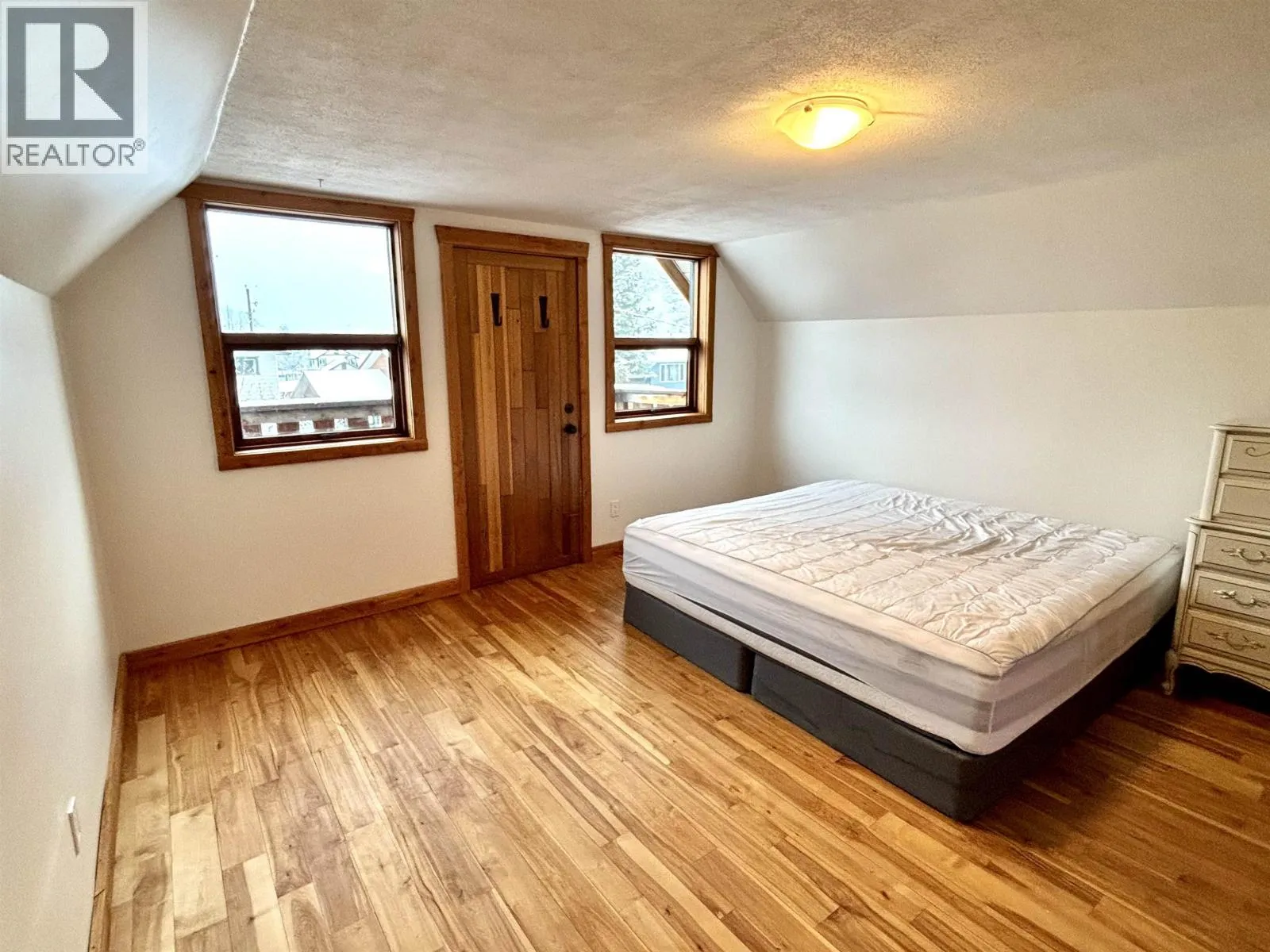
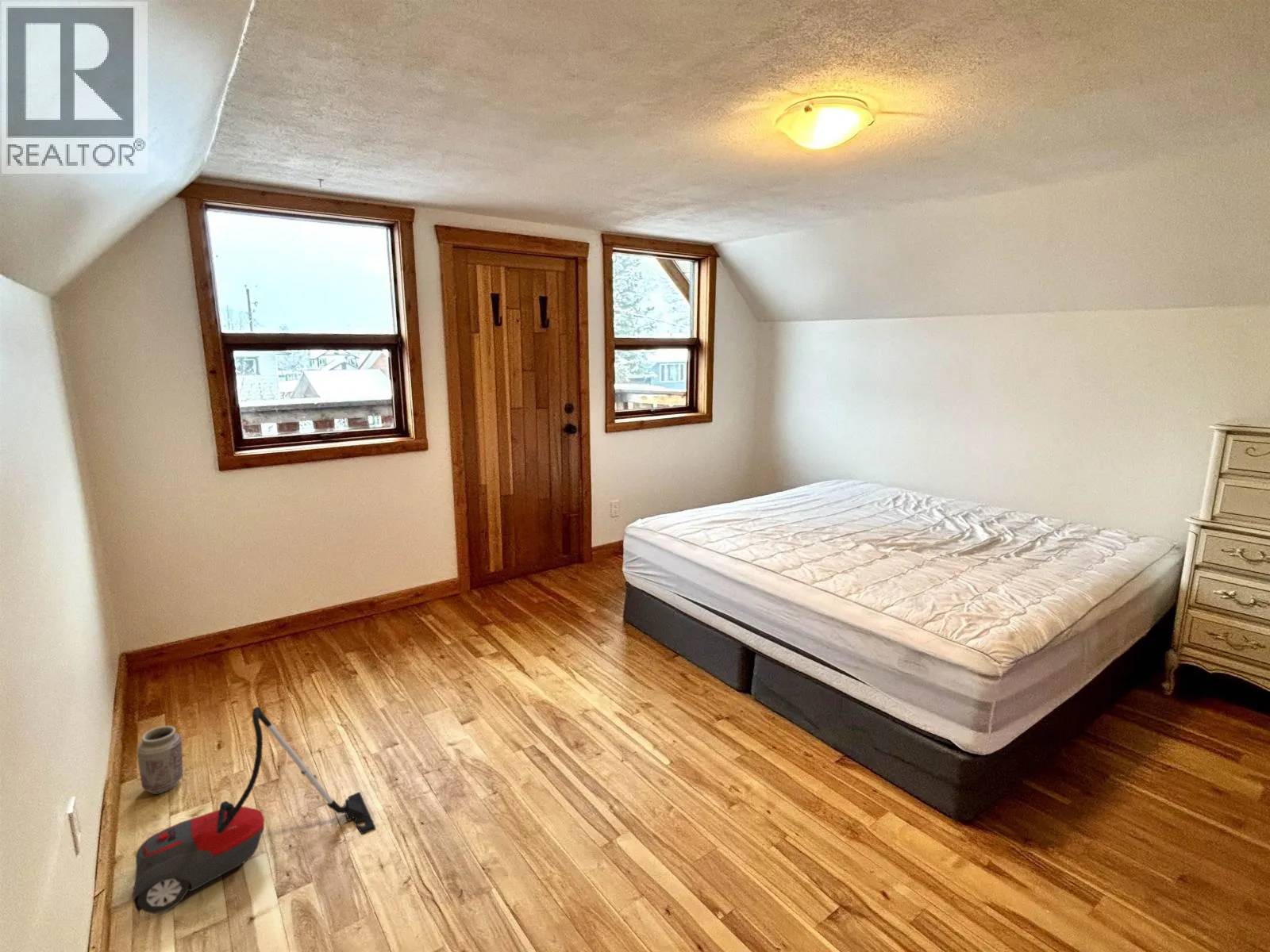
+ vacuum cleaner (253, 785)
+ vase (161, 759)
